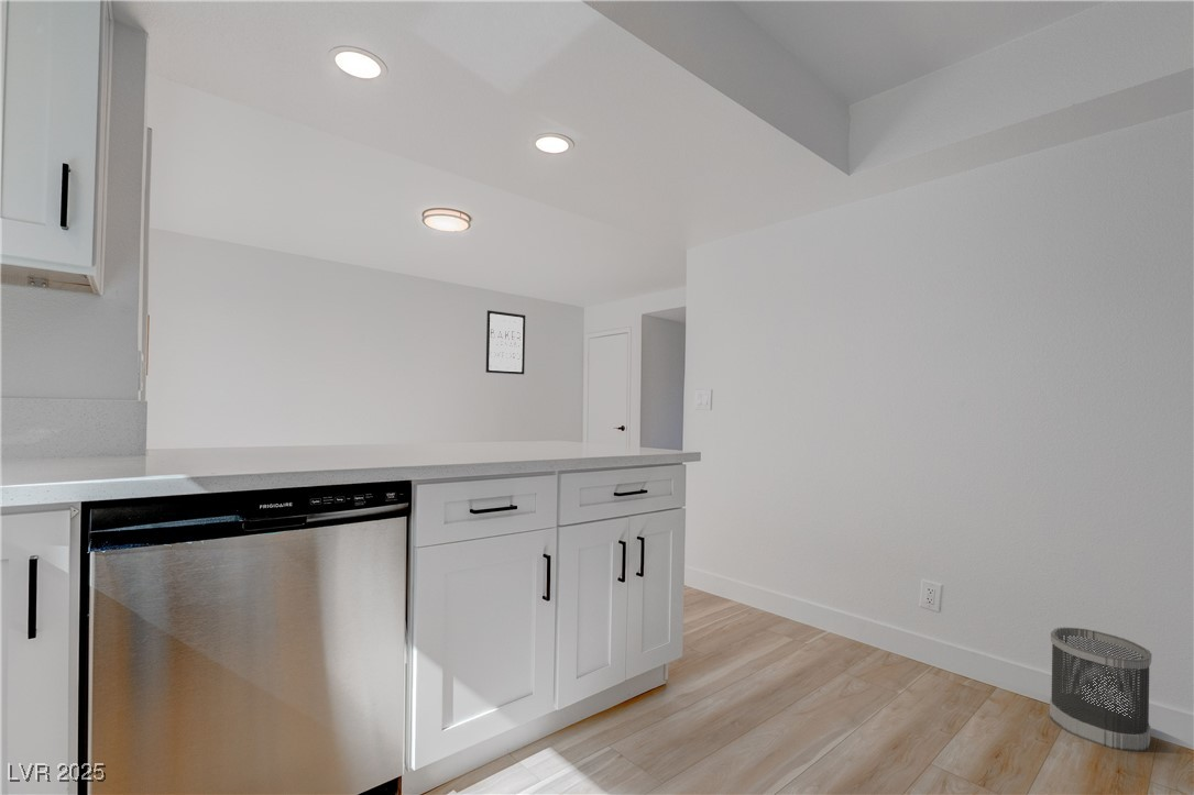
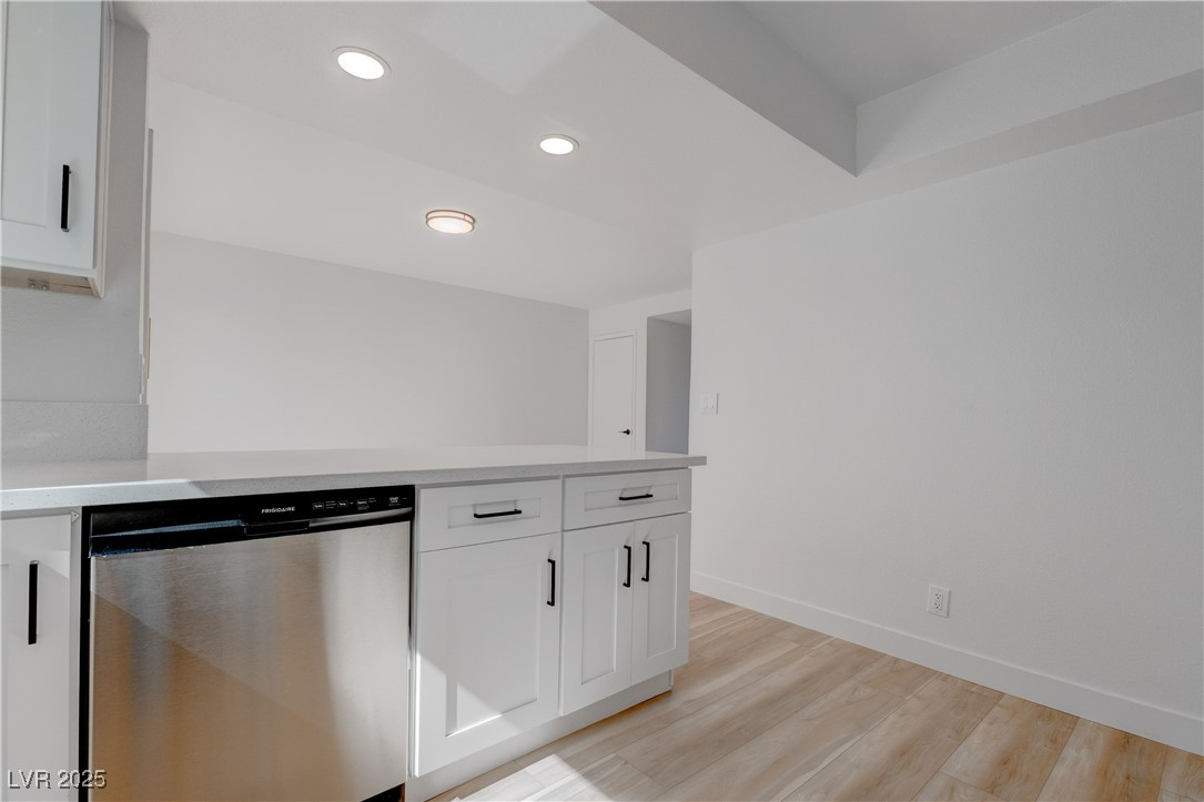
- wall art (505, 343)
- wastebasket (1097, 685)
